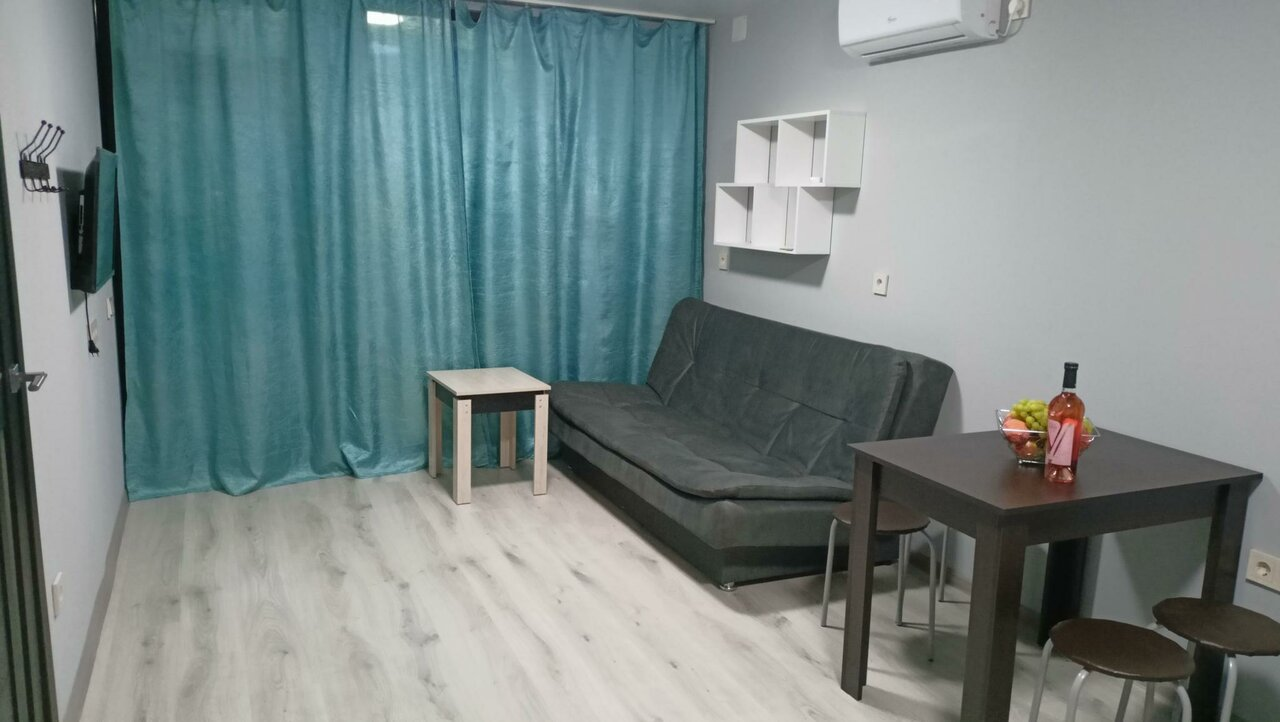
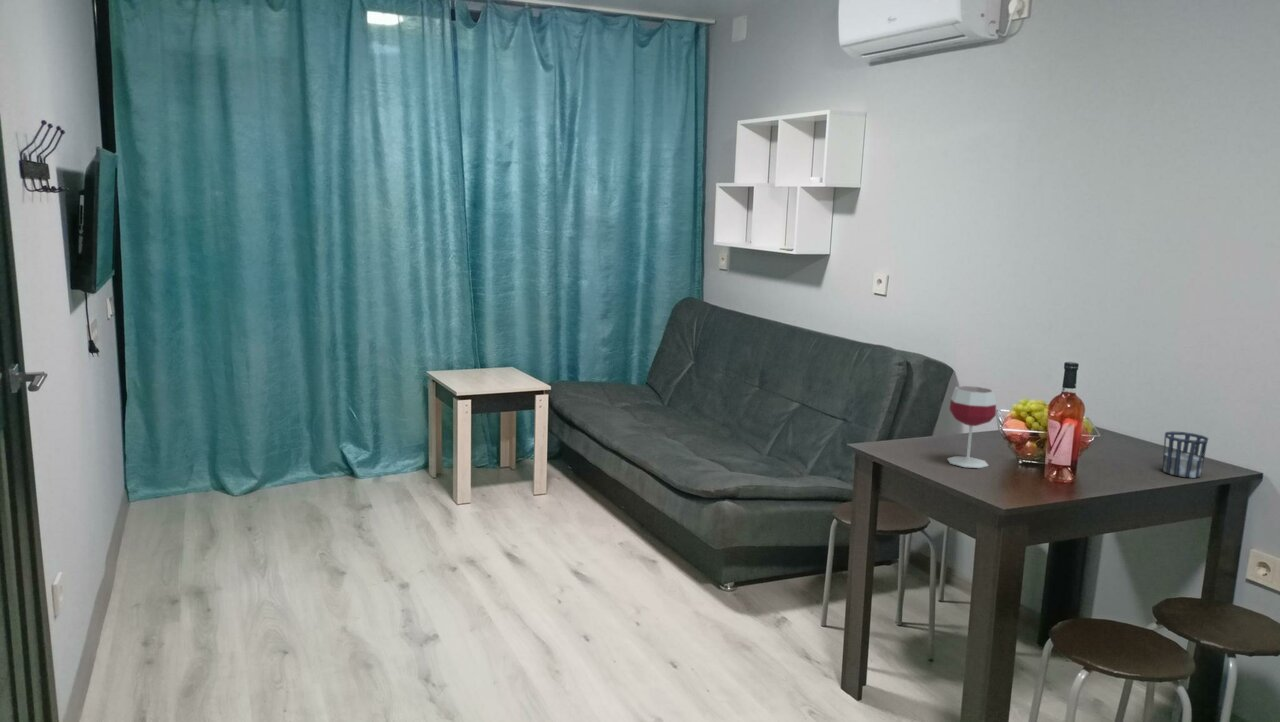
+ cup (1184, 454)
+ wineglass (970, 426)
